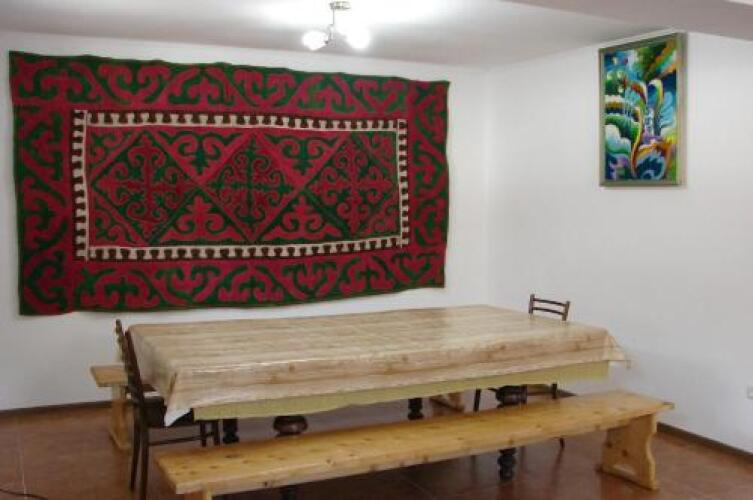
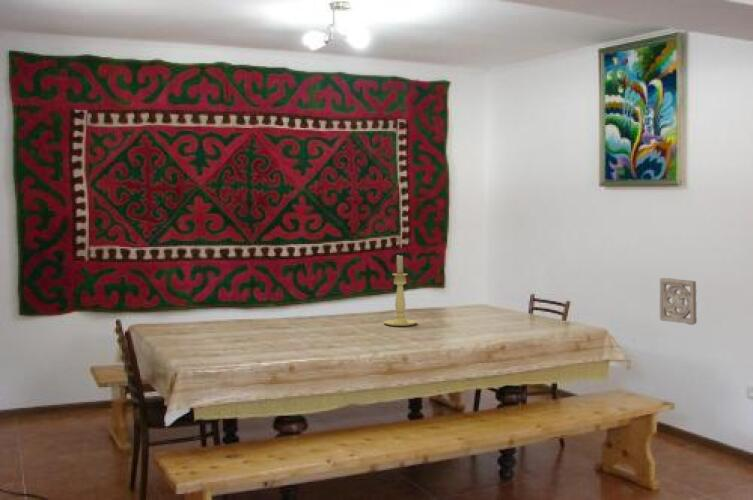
+ wall ornament (677, 300)
+ candle holder (400, 289)
